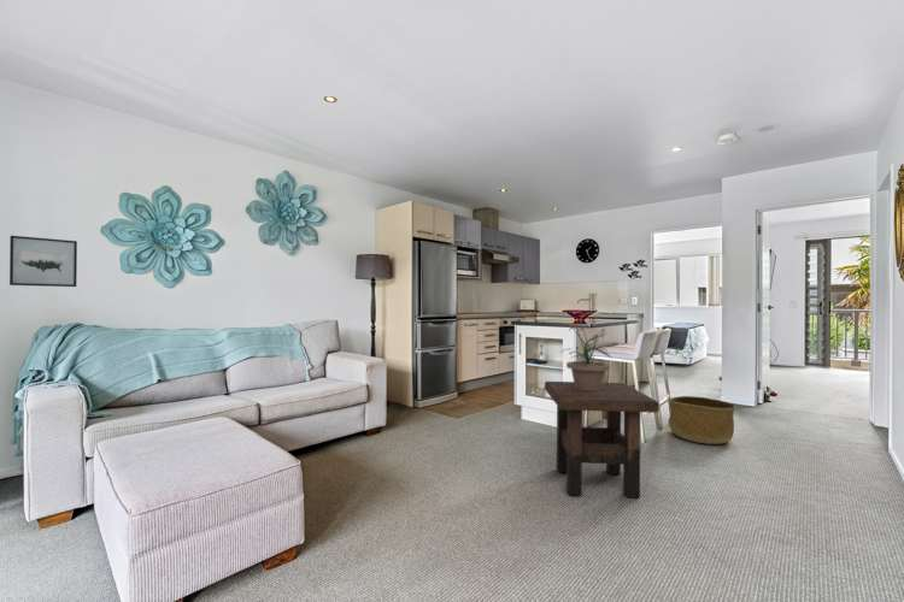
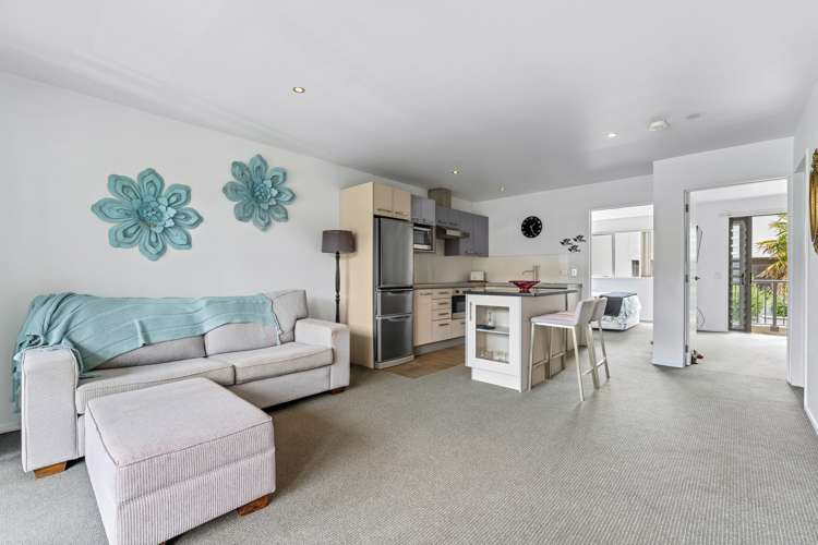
- wall art (43, 261)
- potted plant (585, 354)
- side table (594, 436)
- basket (700, 419)
